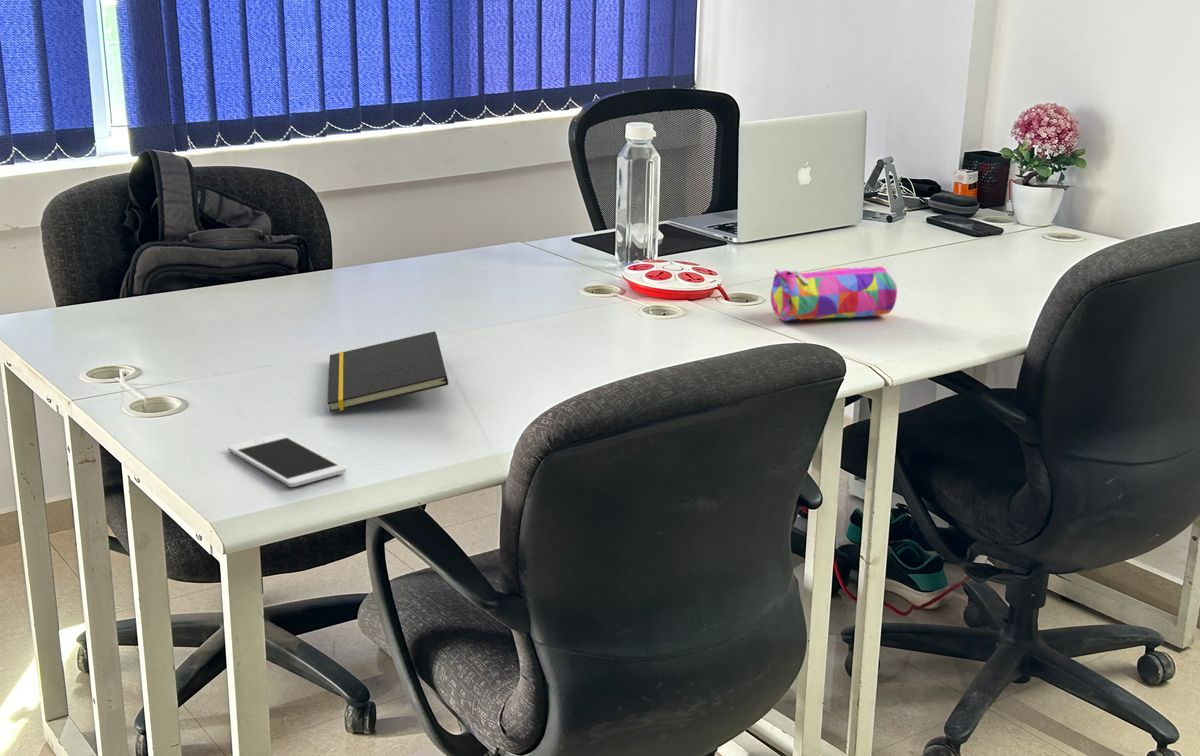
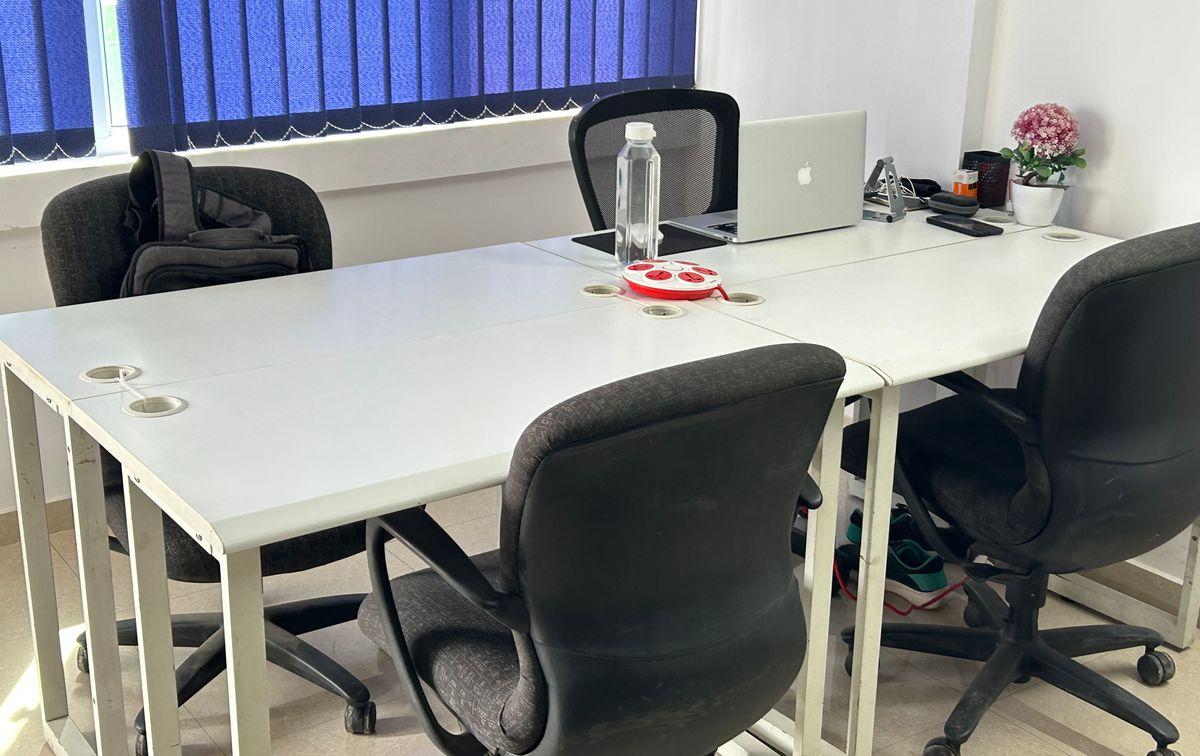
- cell phone (286, 459)
- notepad (385, 369)
- pencil case (832, 292)
